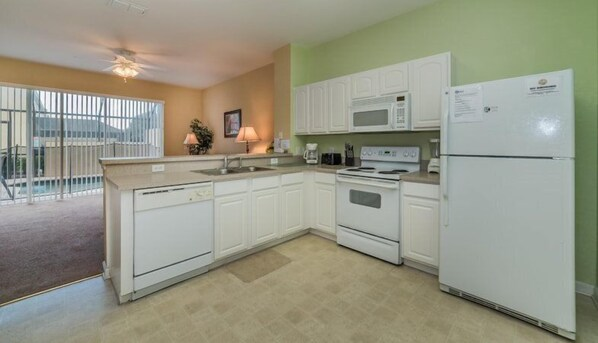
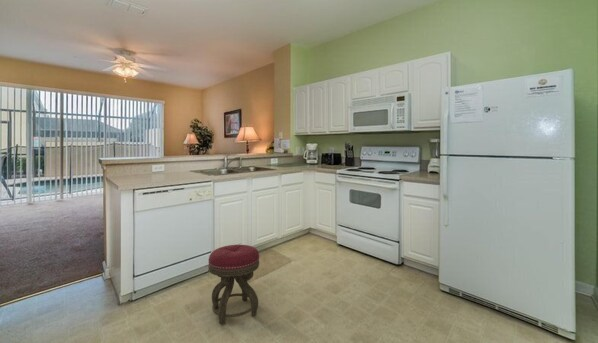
+ stool (234, 279)
